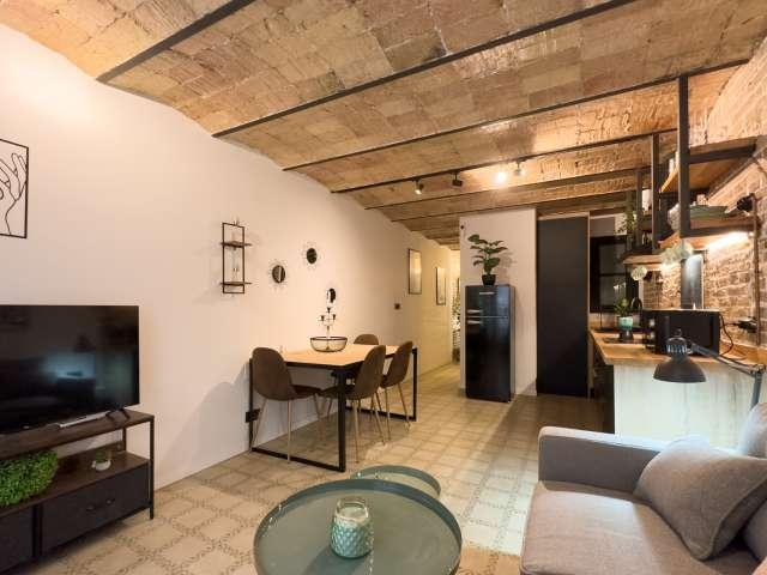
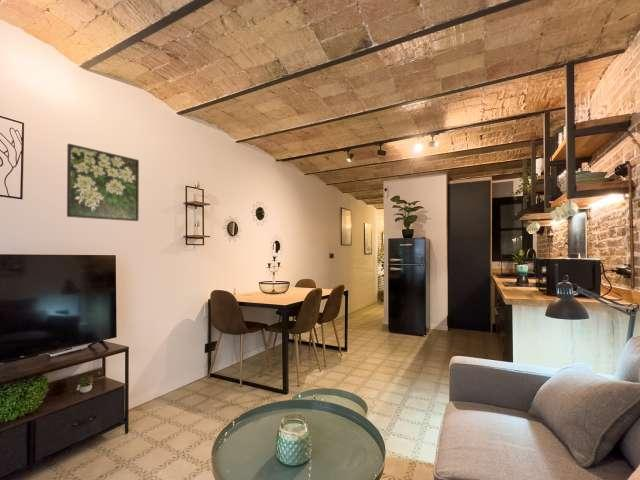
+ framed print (106, 185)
